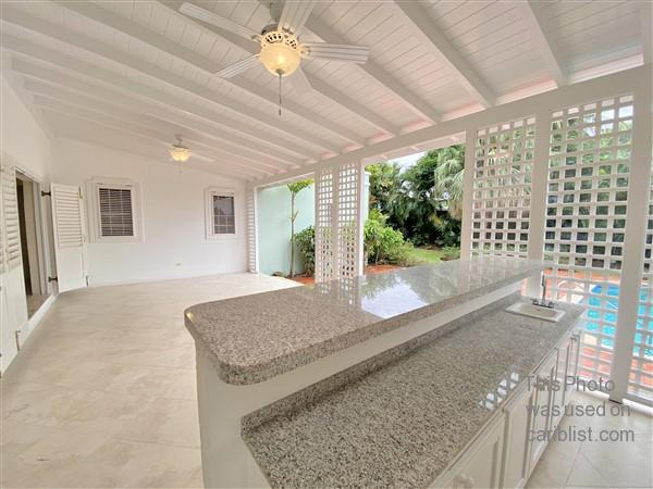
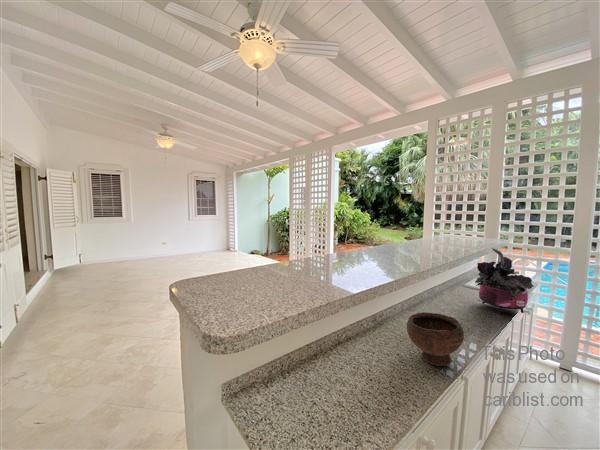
+ potted plant (505, 280)
+ bowl (433, 338)
